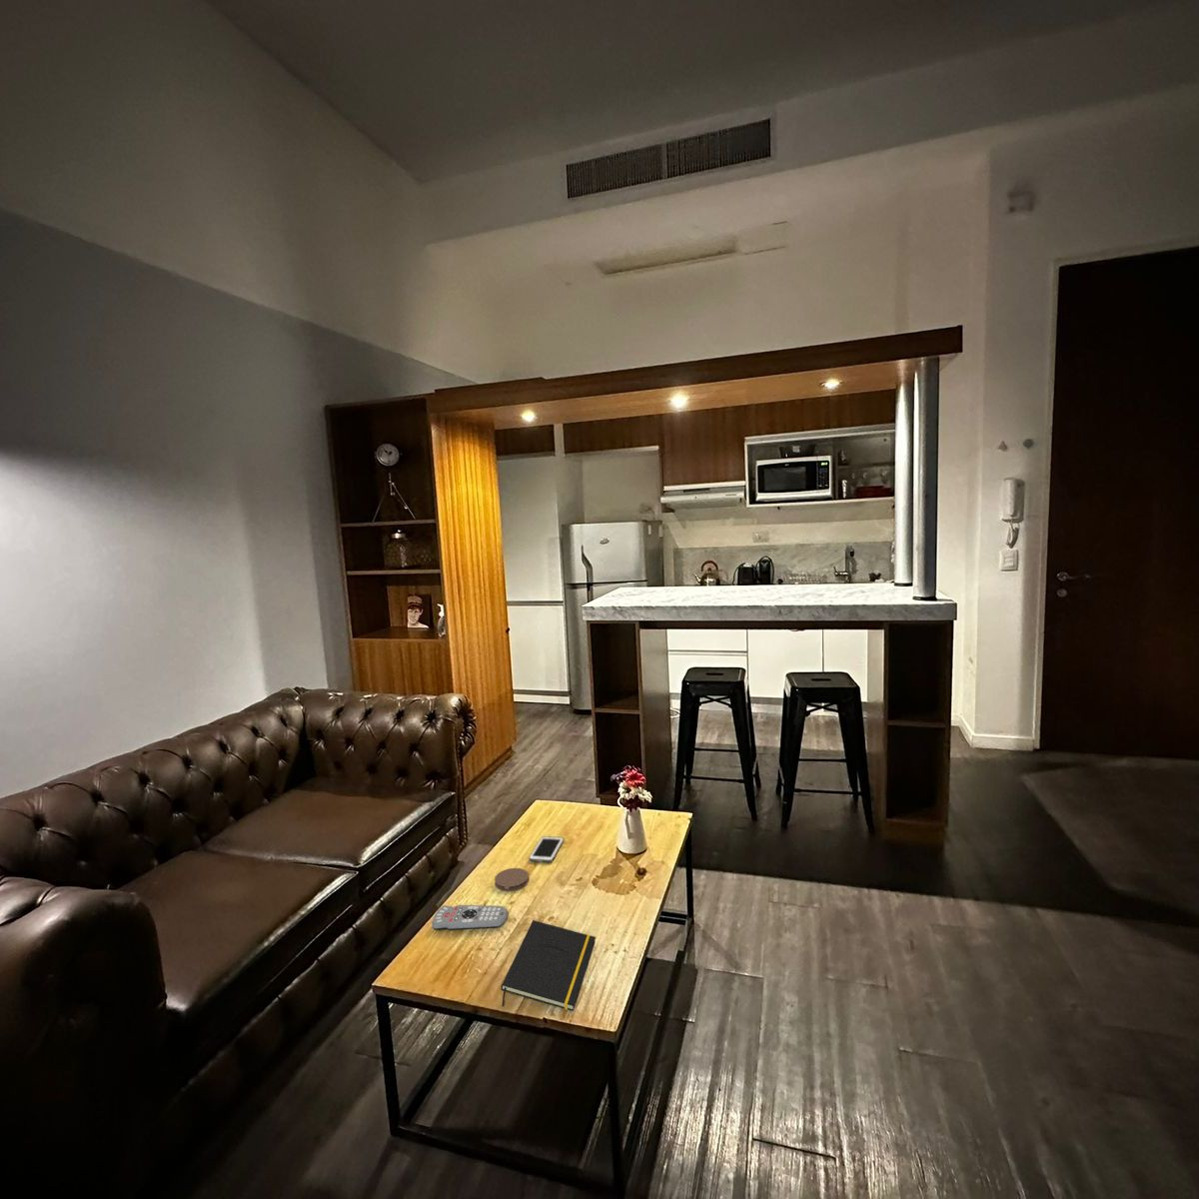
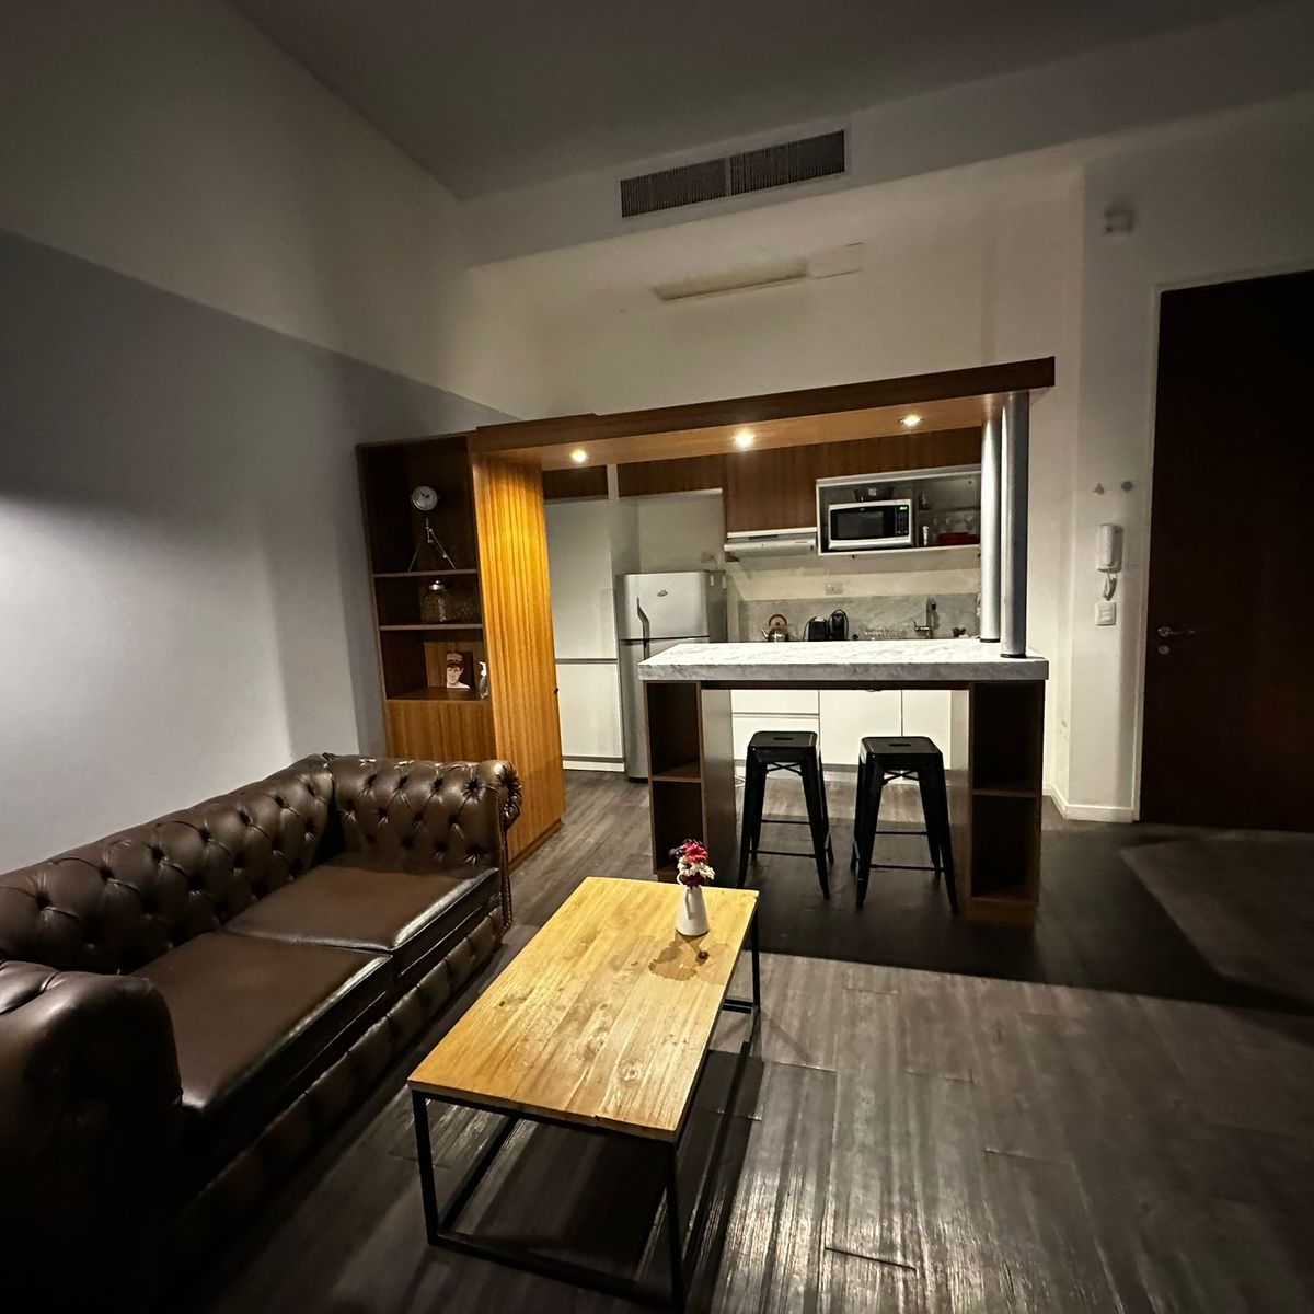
- cell phone (547, 849)
- notepad (550, 961)
- remote control (471, 917)
- coaster (512, 879)
